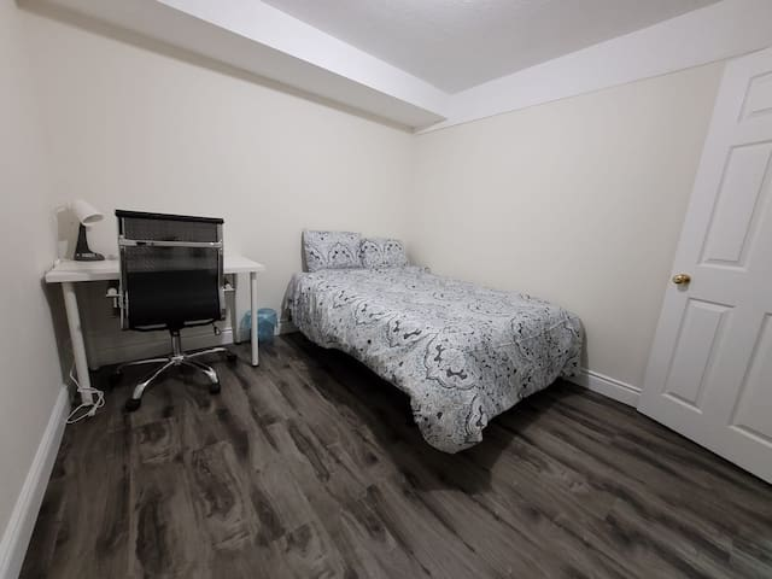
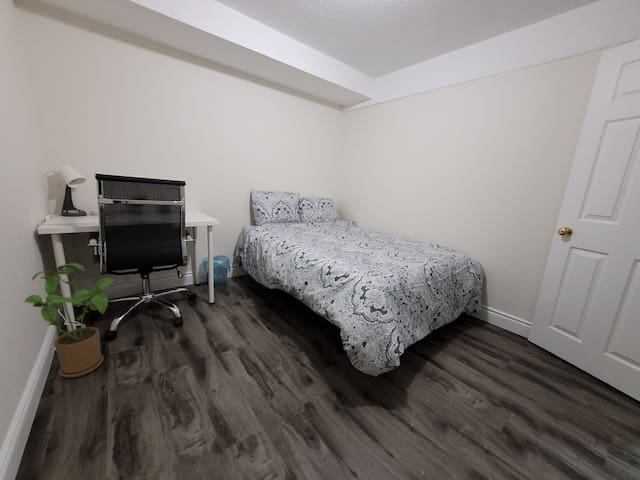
+ house plant (80, 317)
